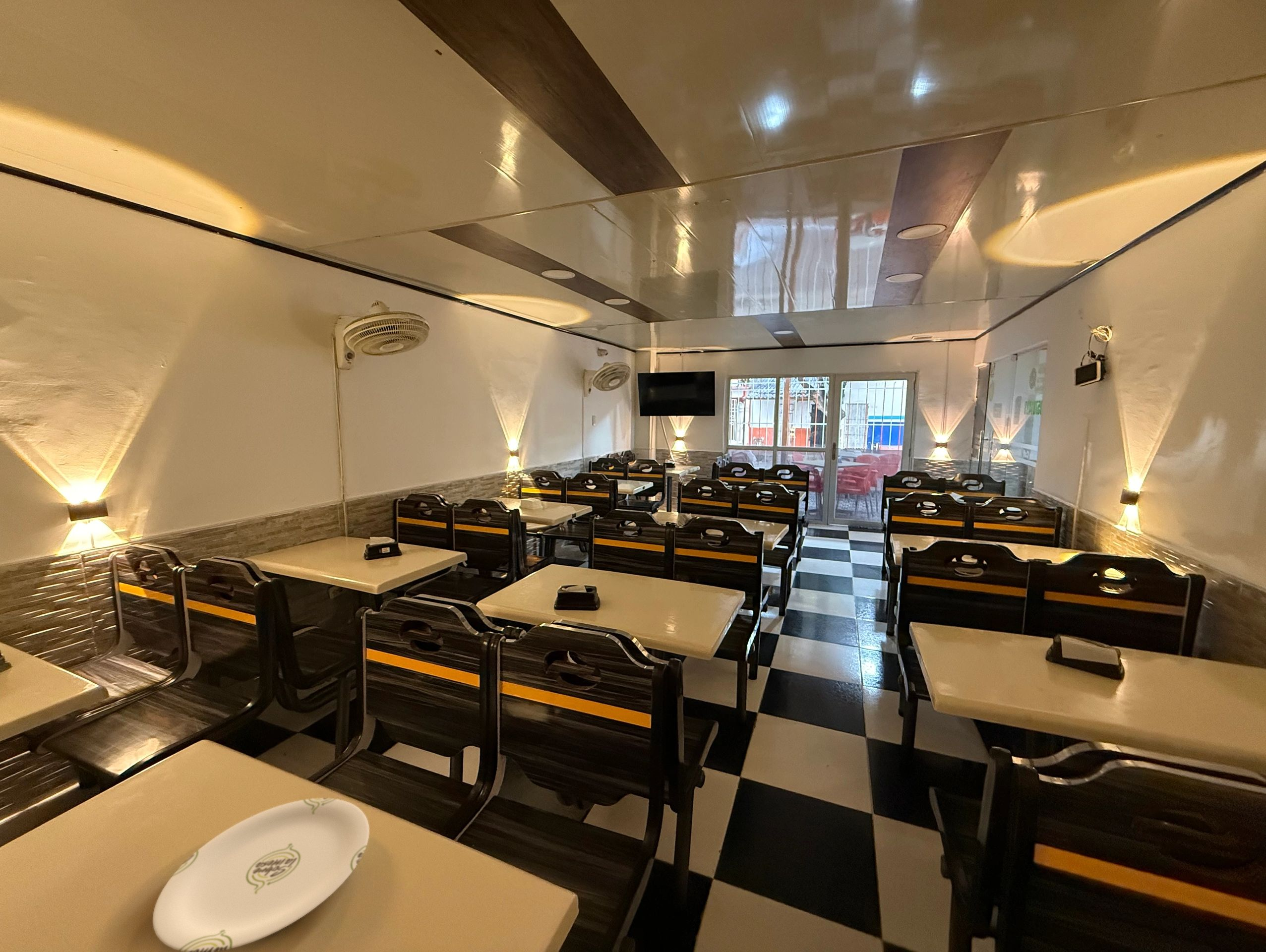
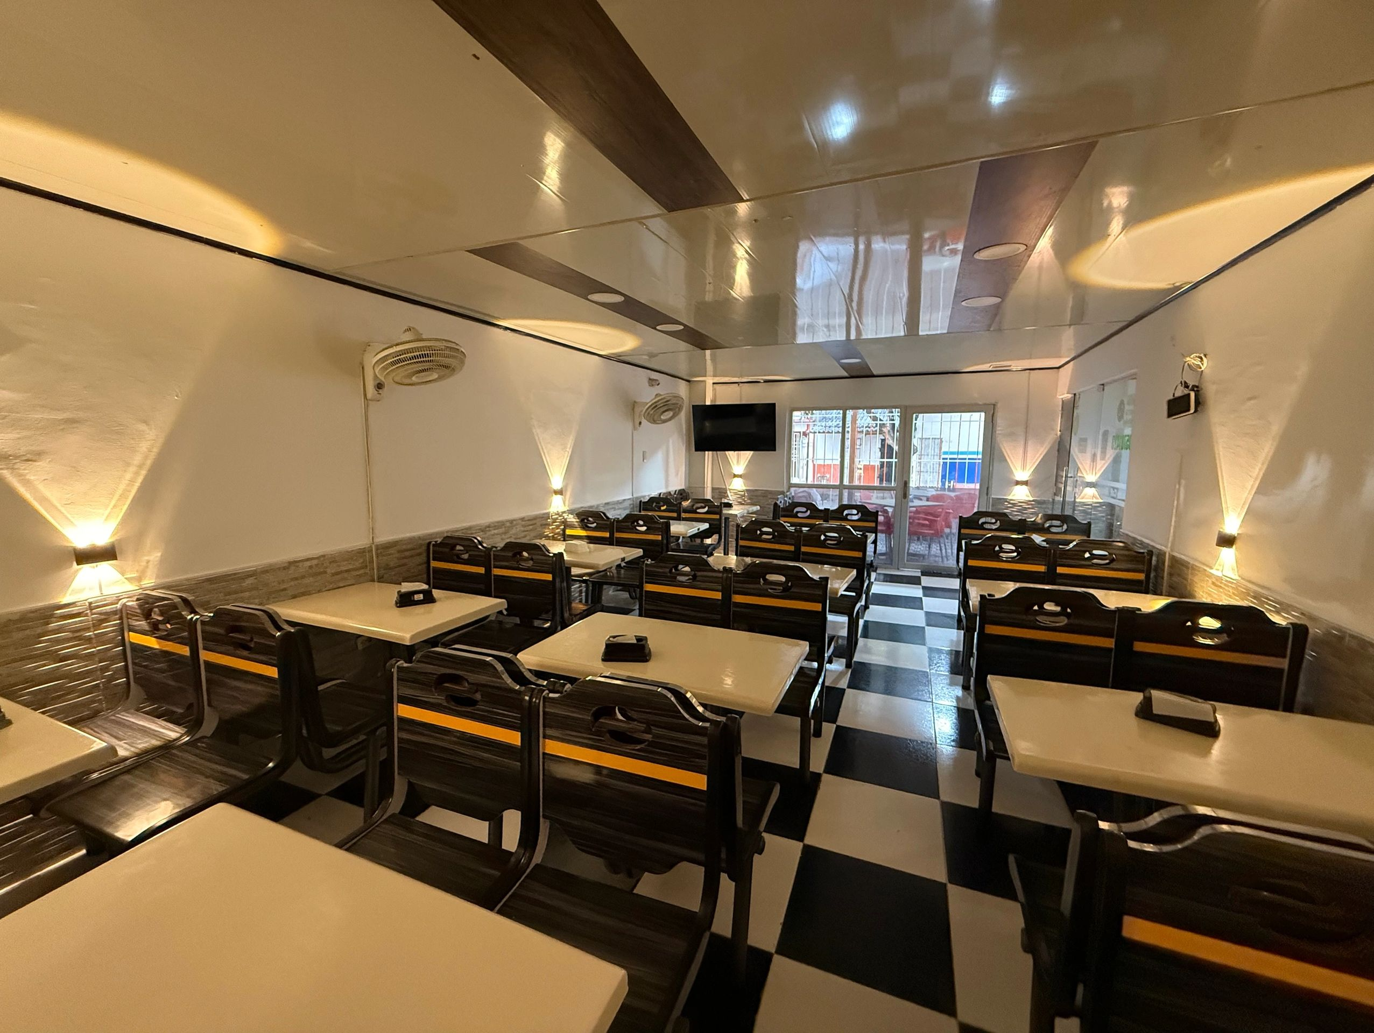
- plate (272, 868)
